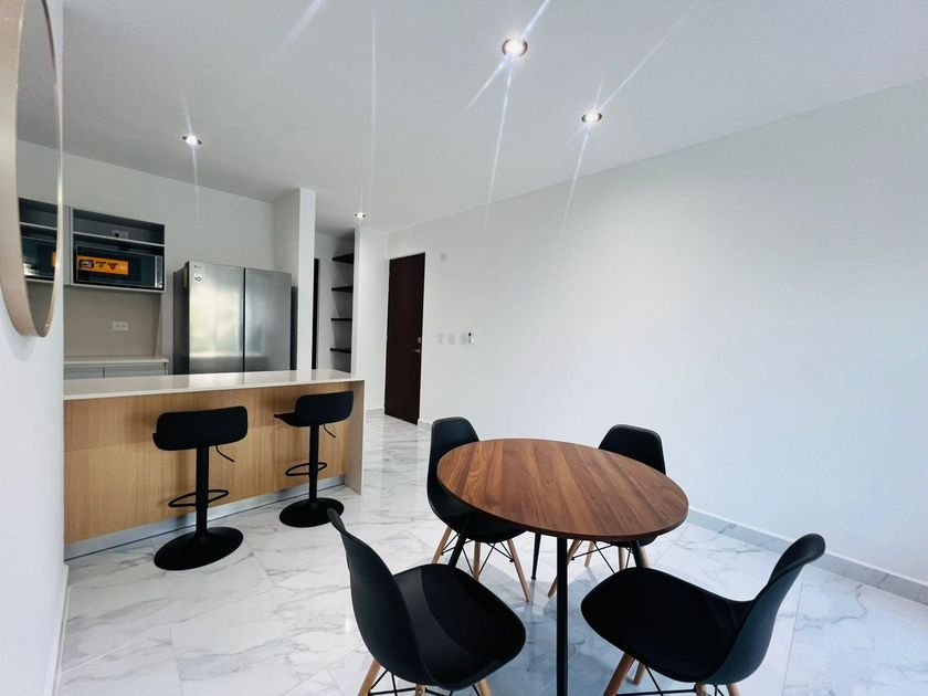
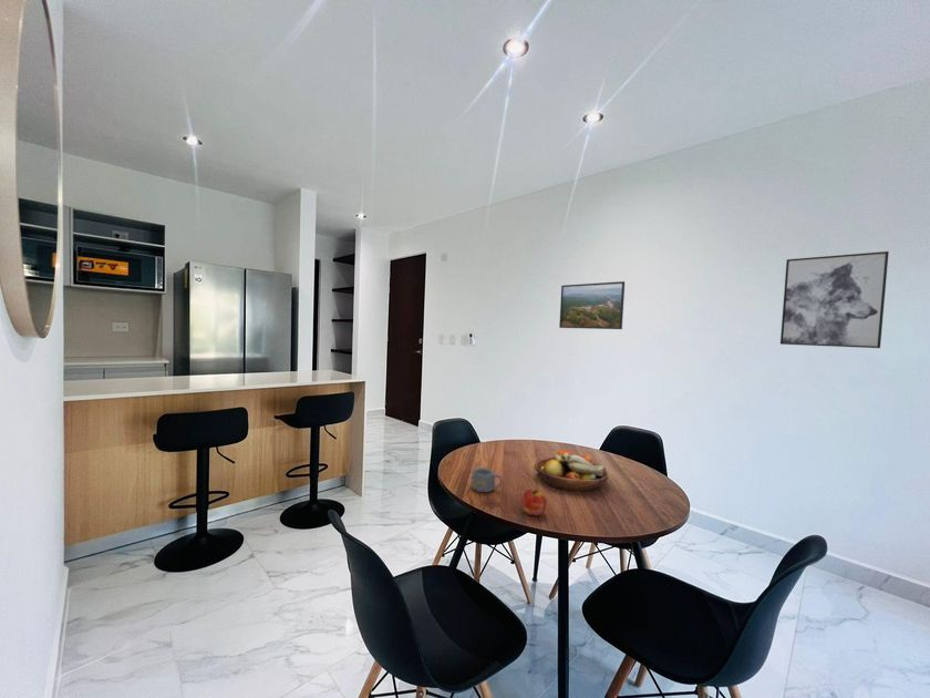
+ apple (534, 501)
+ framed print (590, 306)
+ fruit bowl (571, 465)
+ mug (486, 480)
+ wall art (830, 300)
